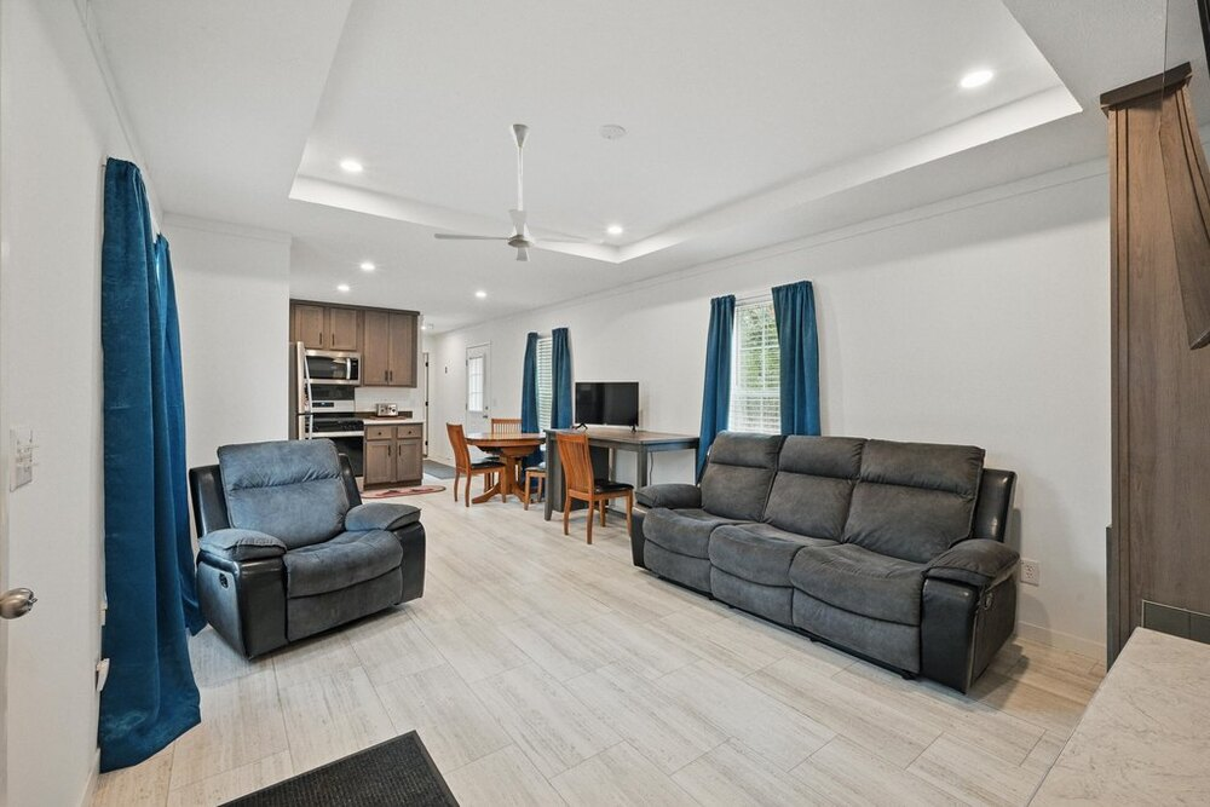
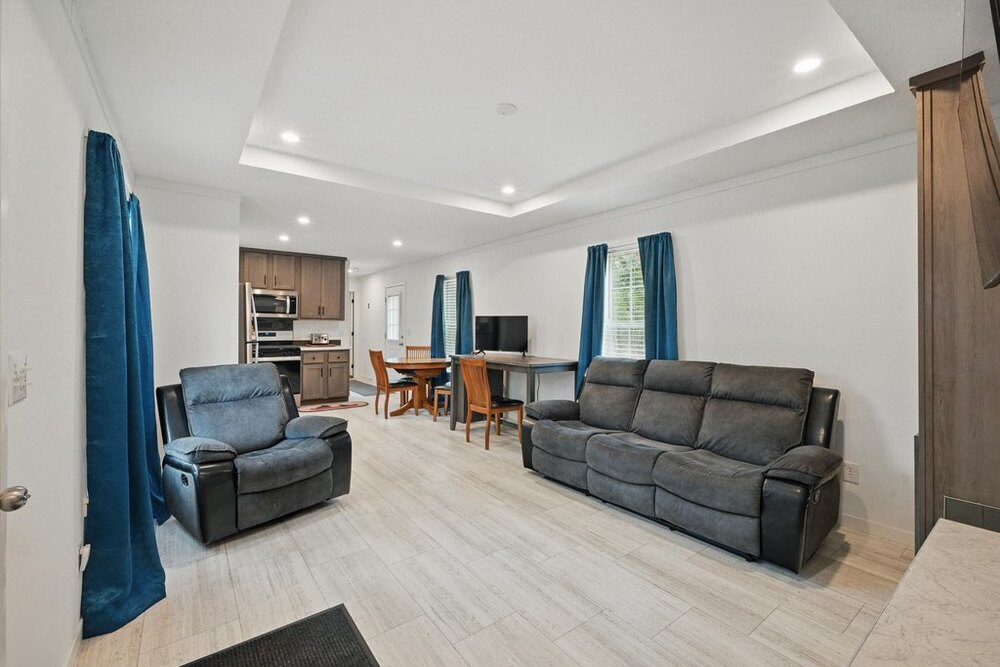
- ceiling fan (519, 188)
